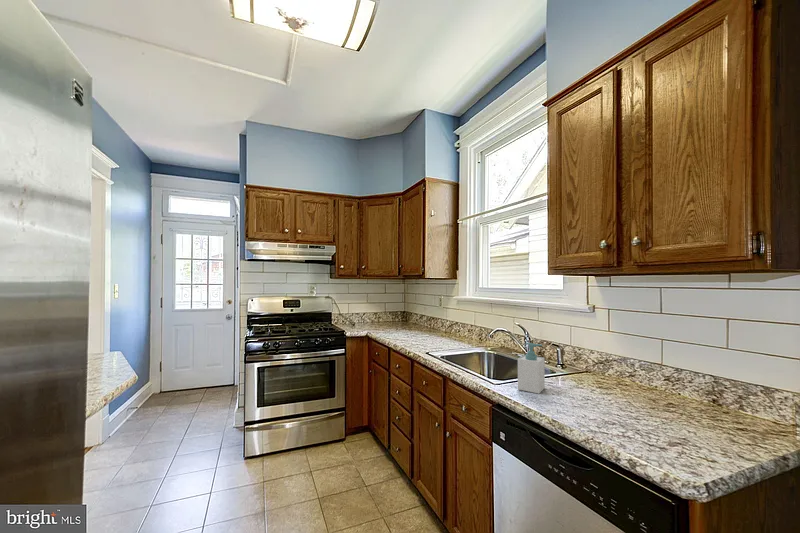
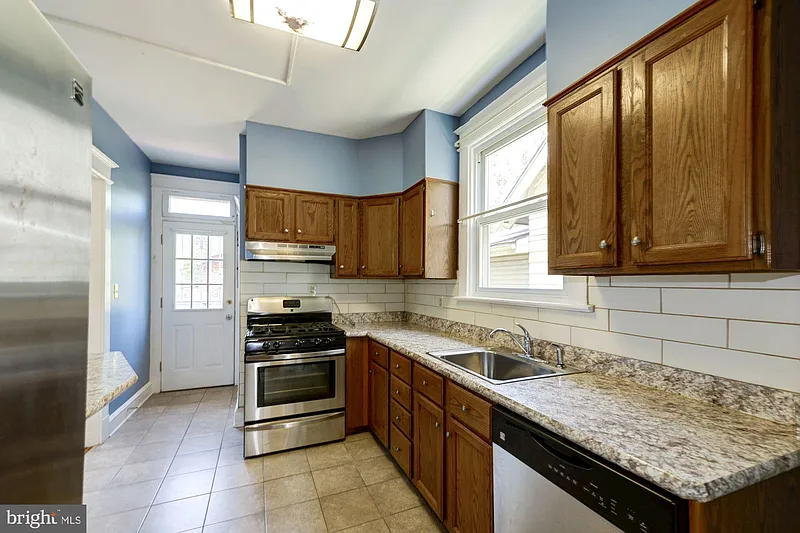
- soap bottle (531, 366)
